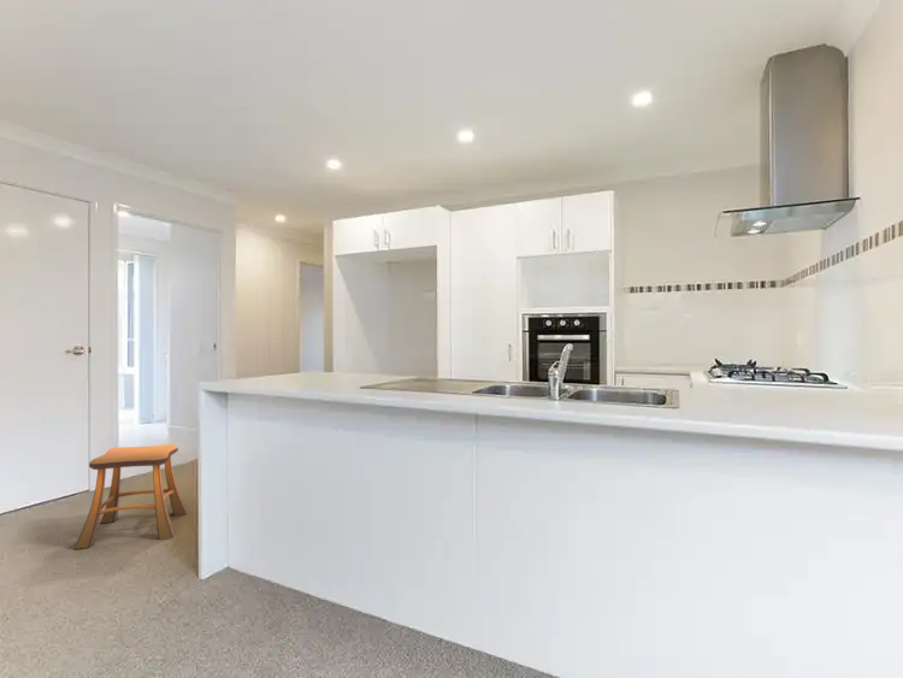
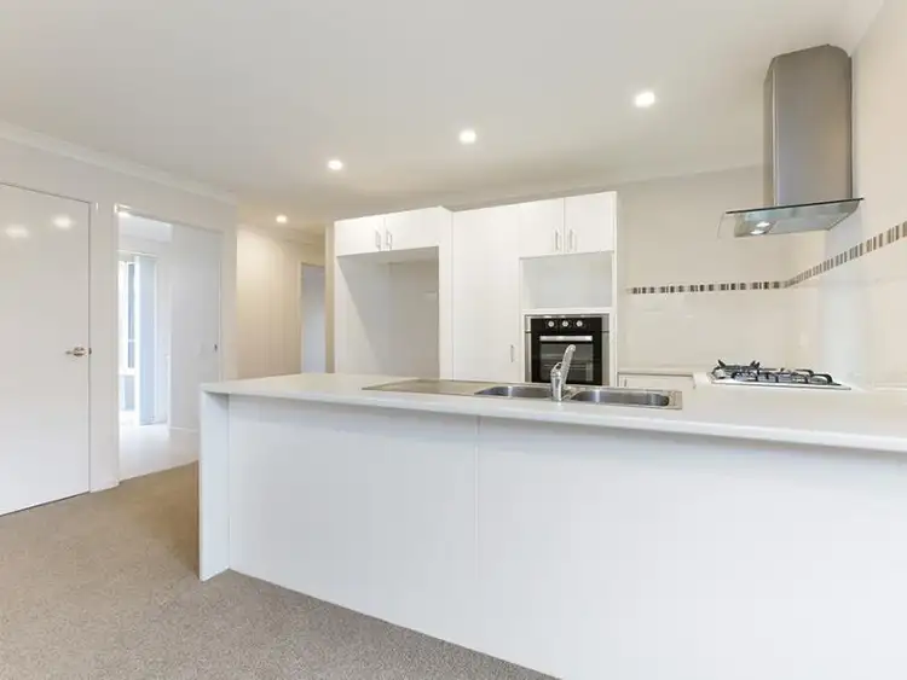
- stool (136, 491)
